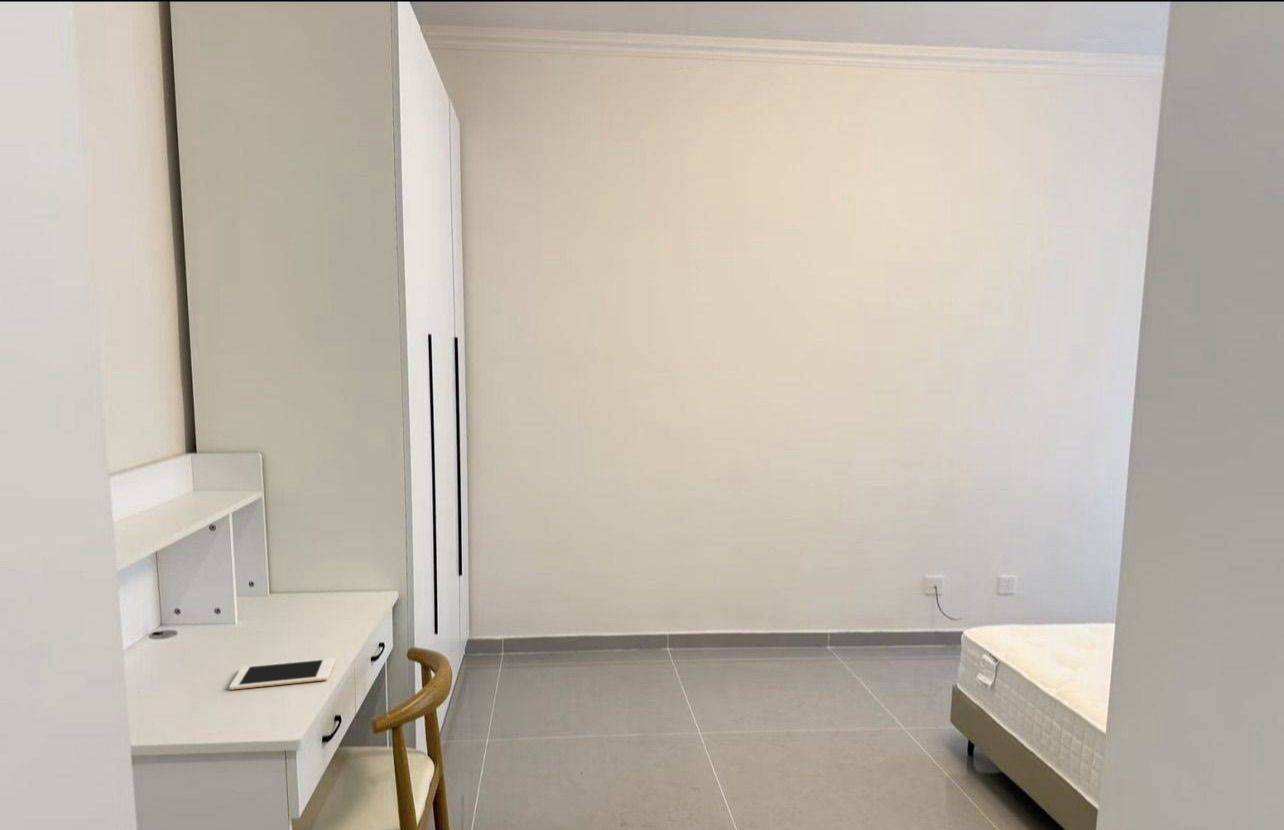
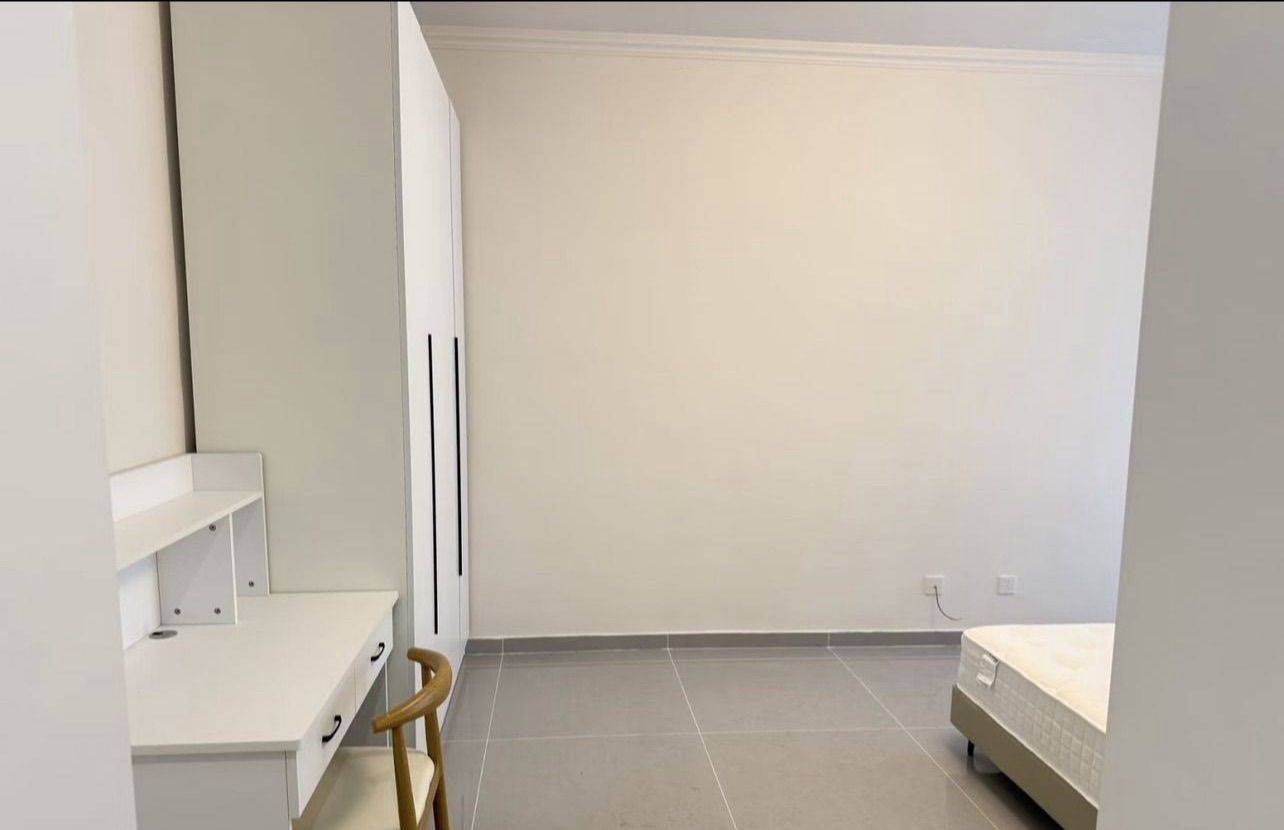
- cell phone (284, 673)
